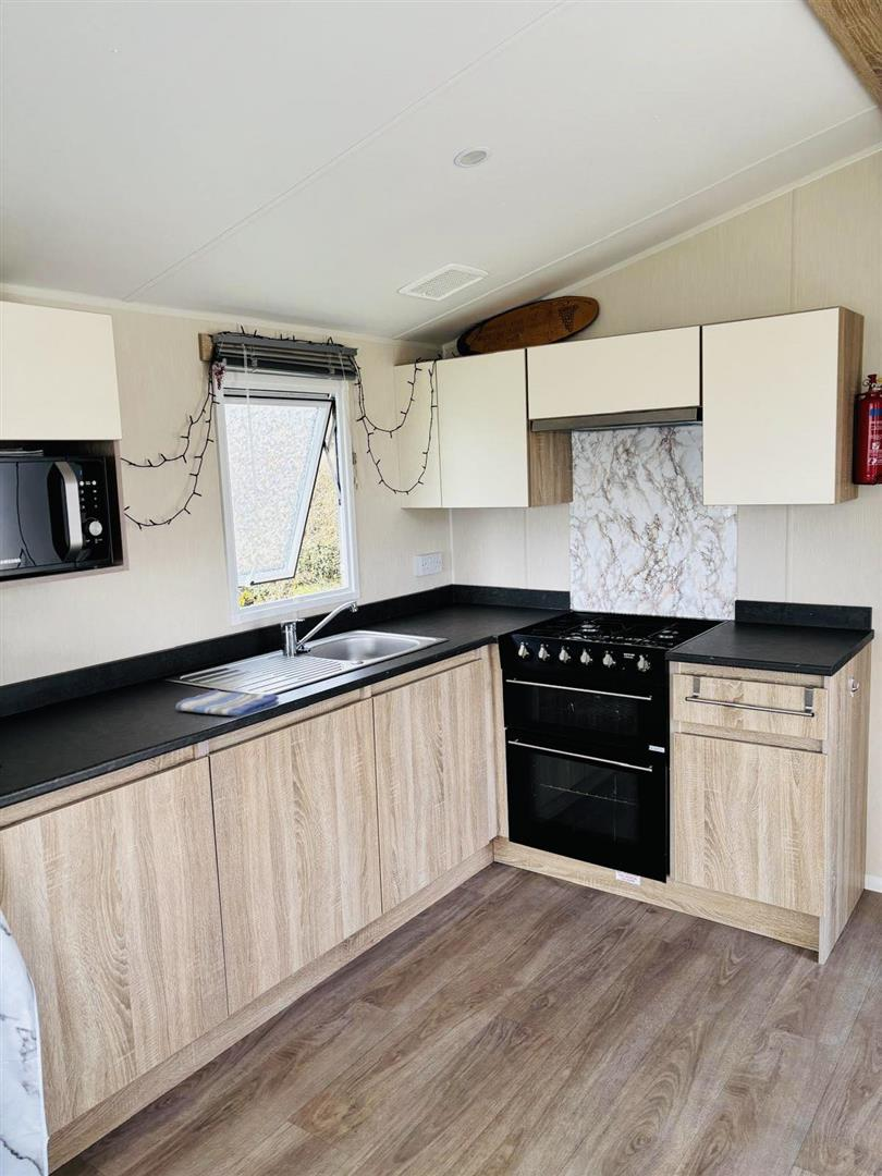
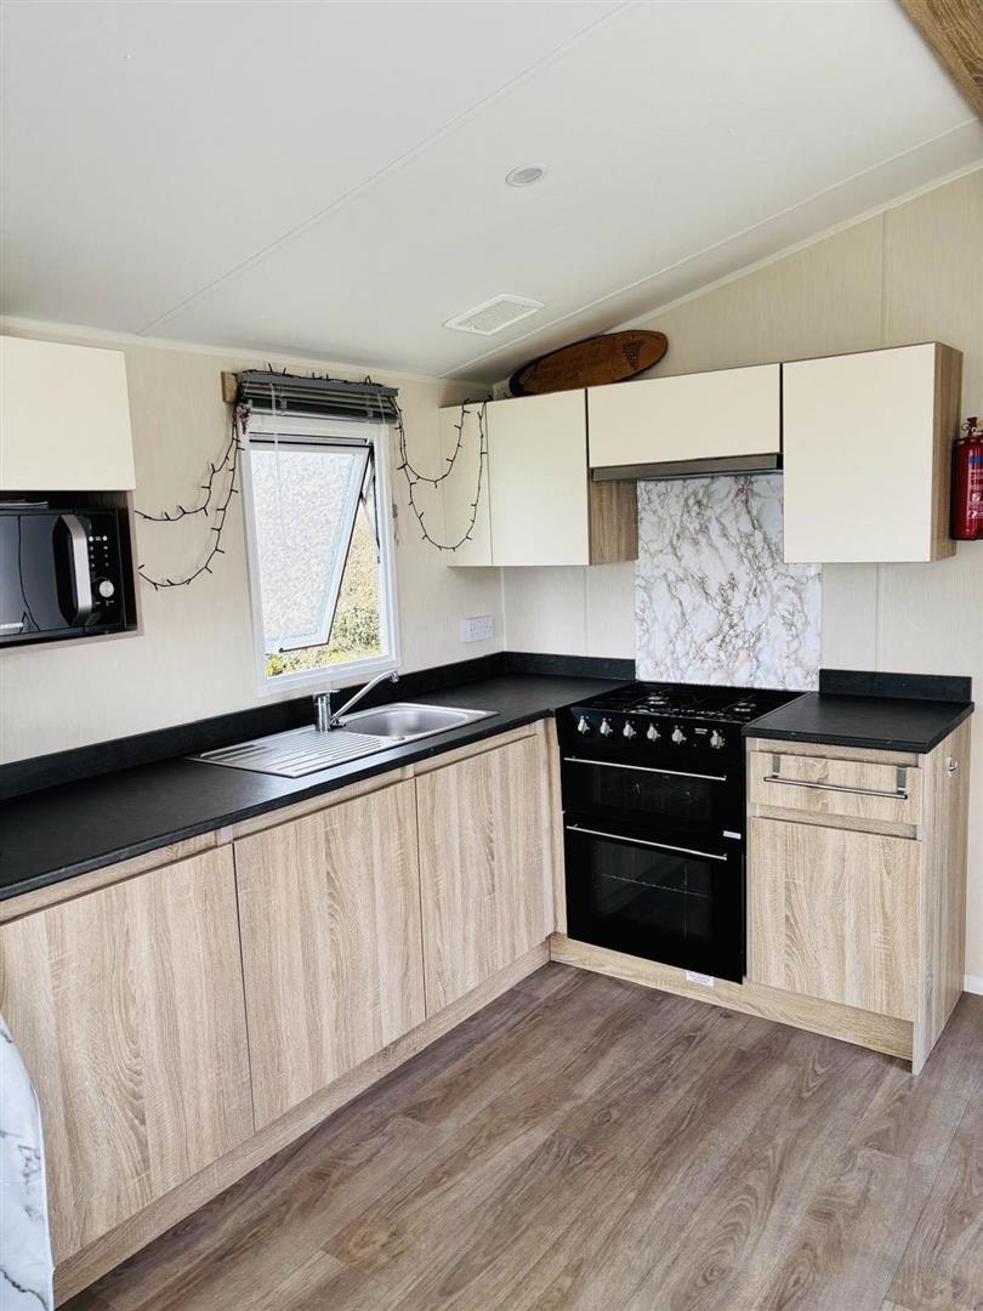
- dish towel (228, 702)
